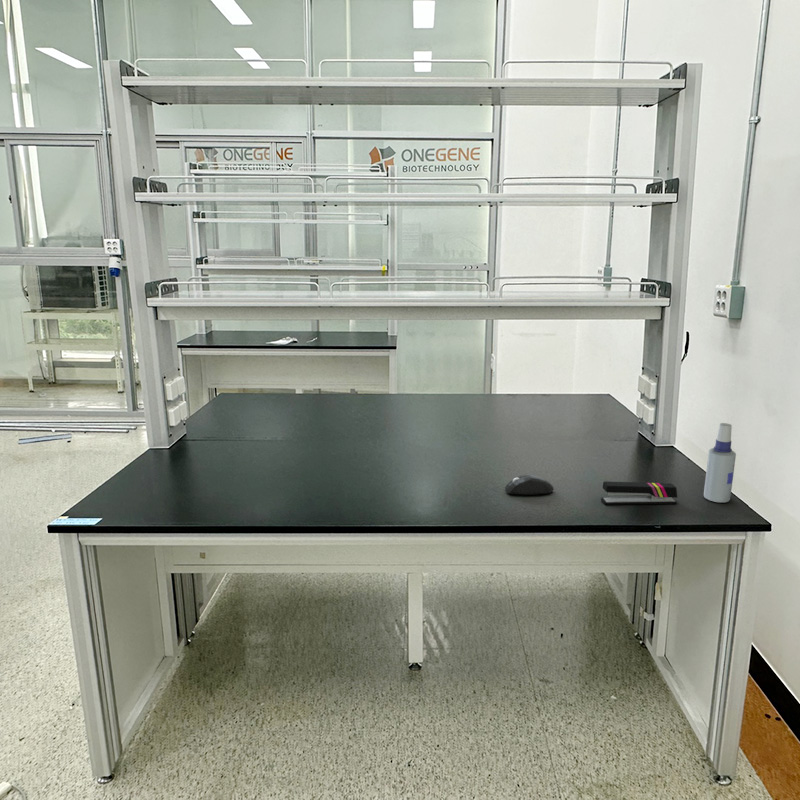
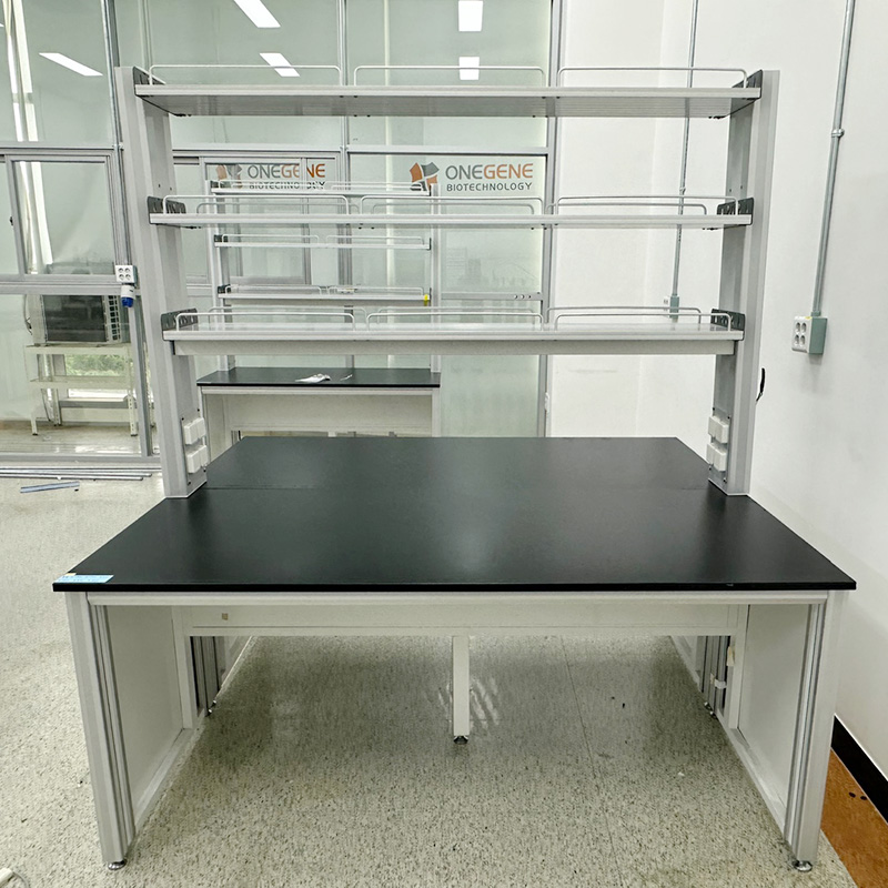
- spray bottle (721, 461)
- stapler (639, 492)
- mouse (529, 483)
